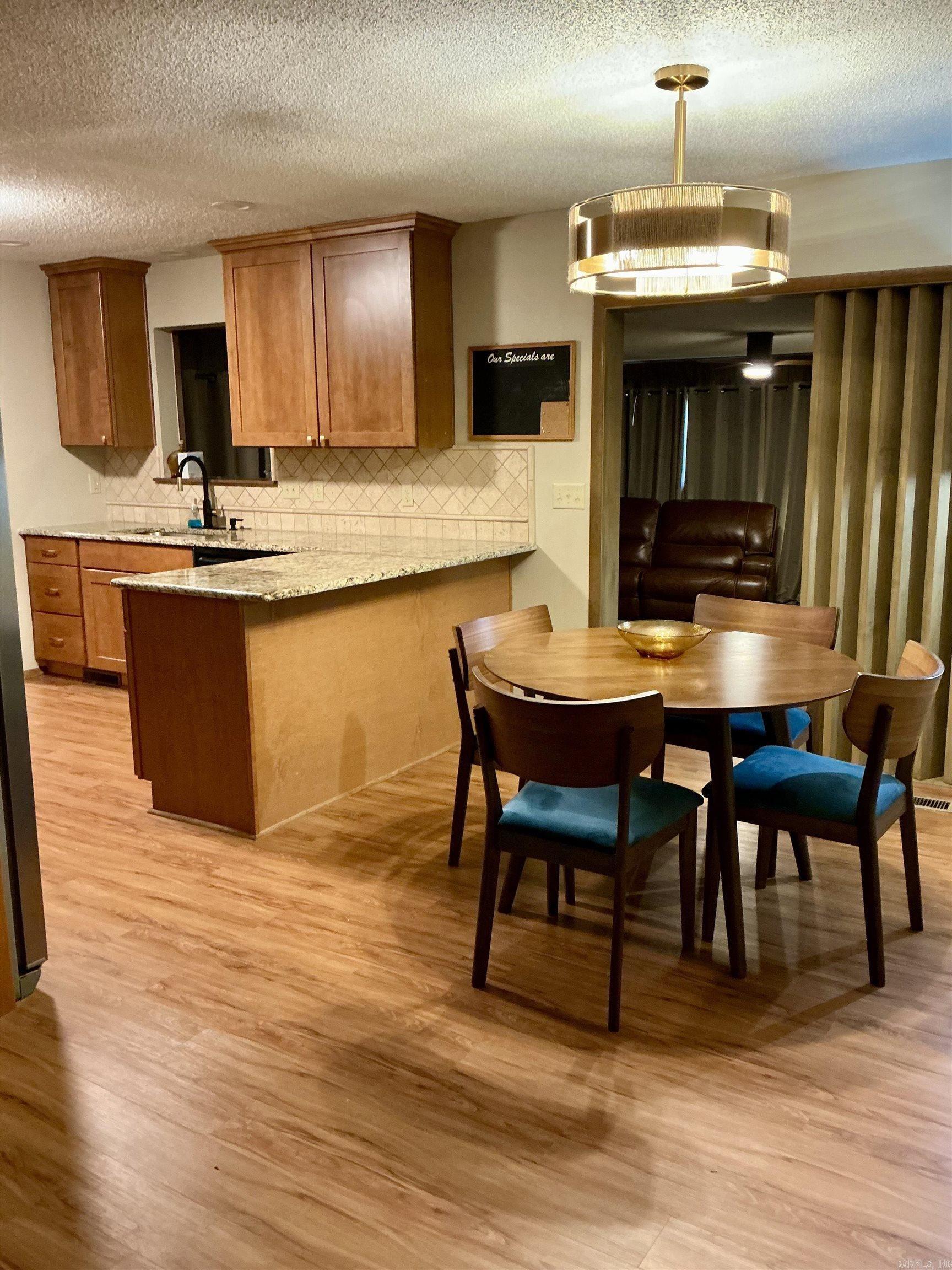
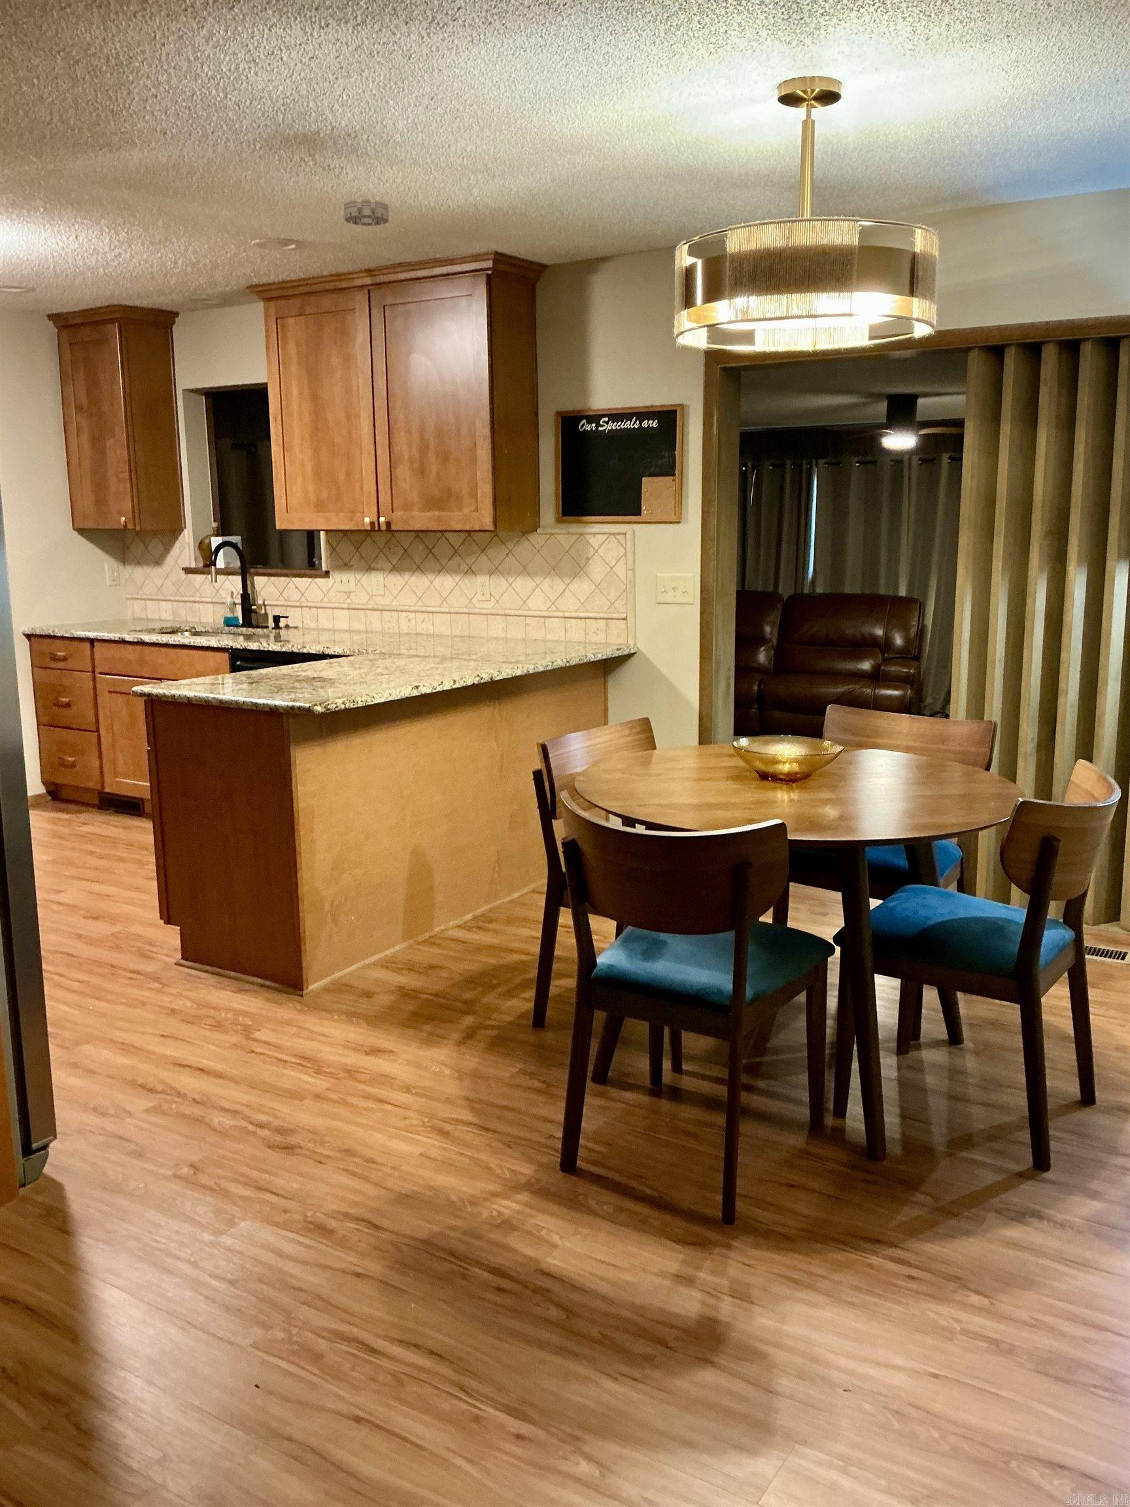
+ smoke detector (367, 212)
